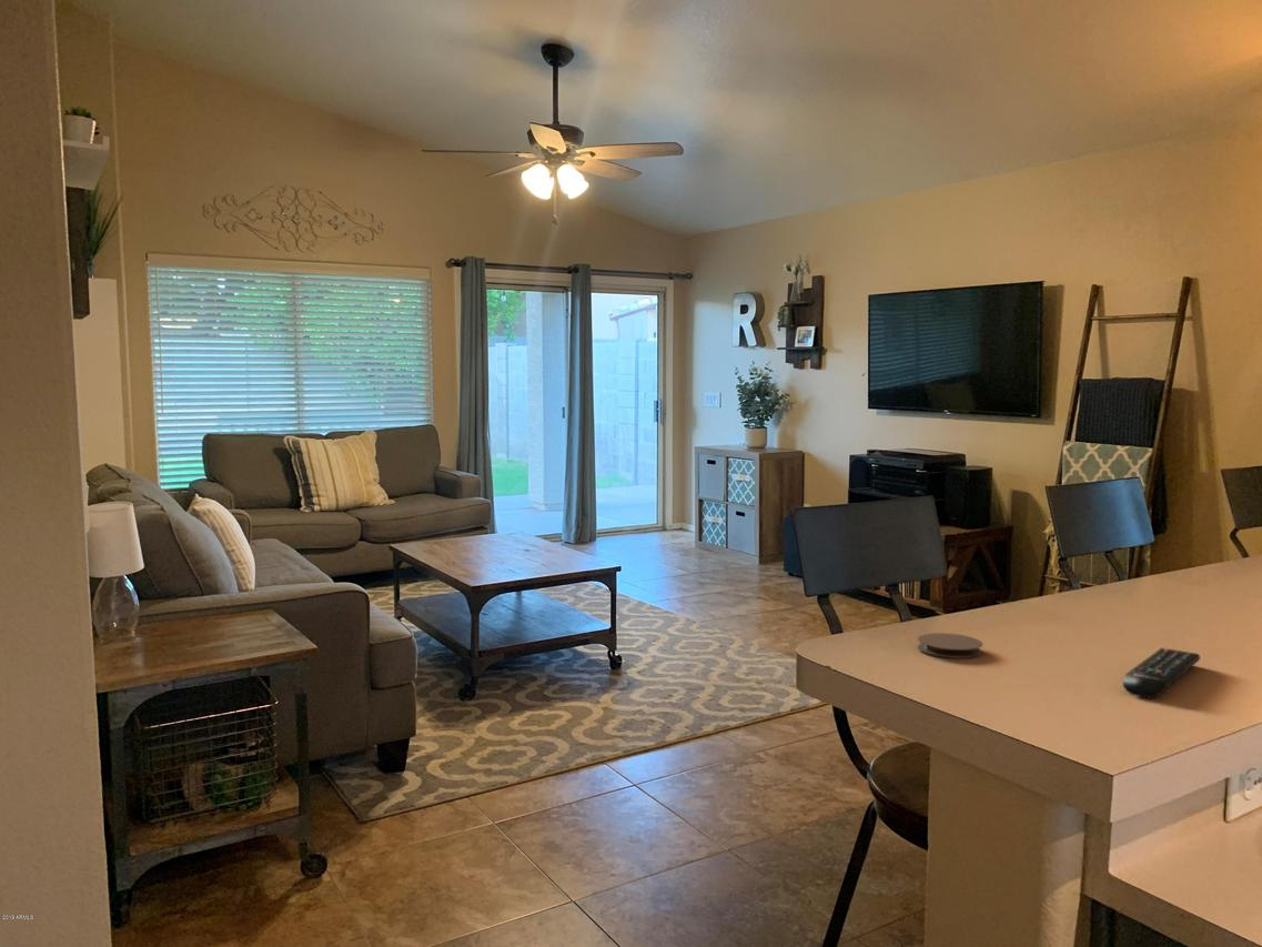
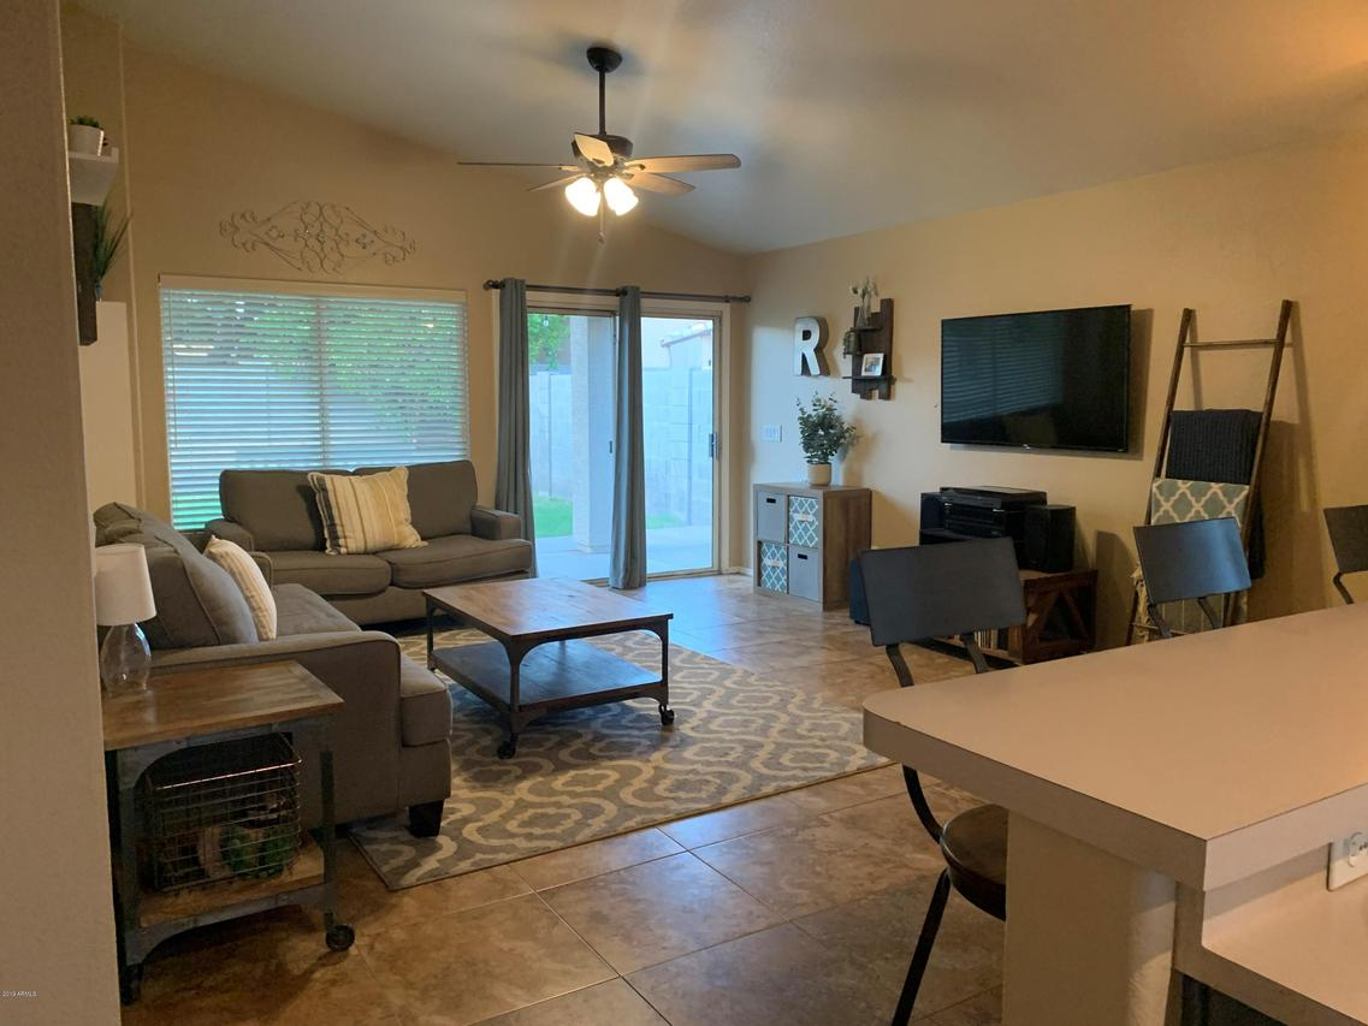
- coaster (949, 645)
- remote control (1162, 671)
